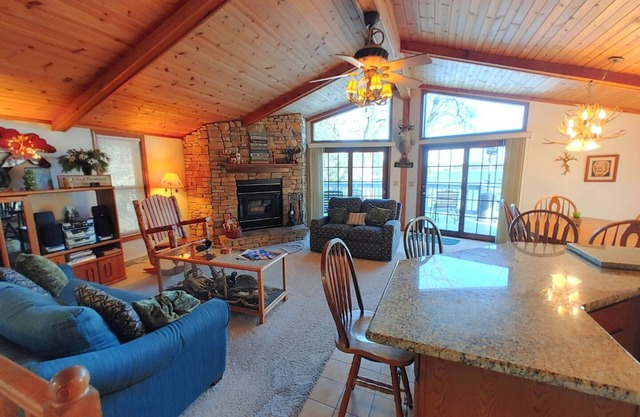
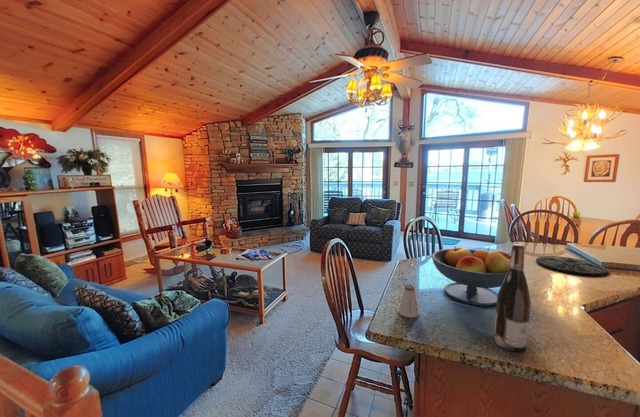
+ plate (570, 262)
+ fruit bowl (473, 271)
+ saltshaker (409, 299)
+ wine bottle (514, 295)
